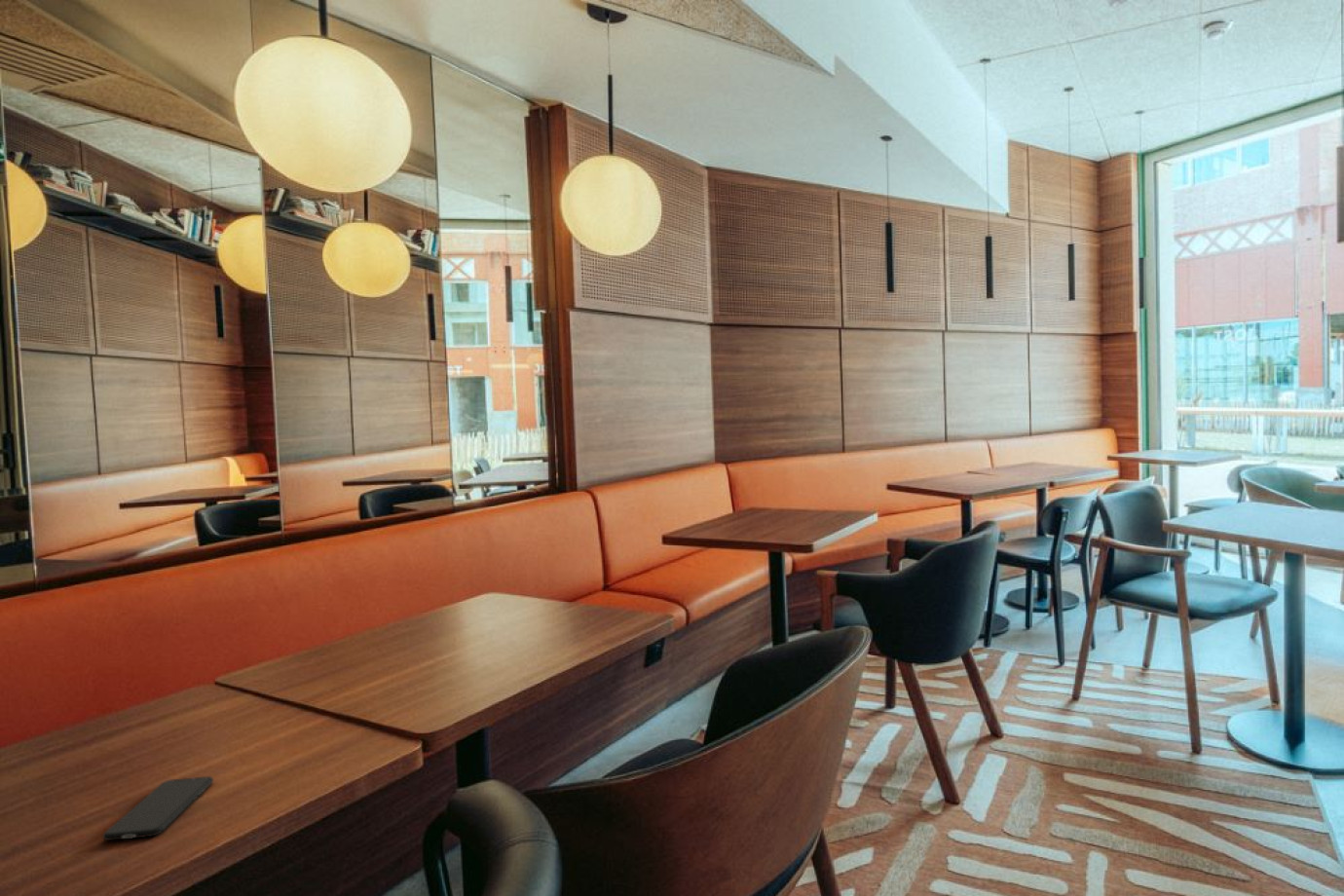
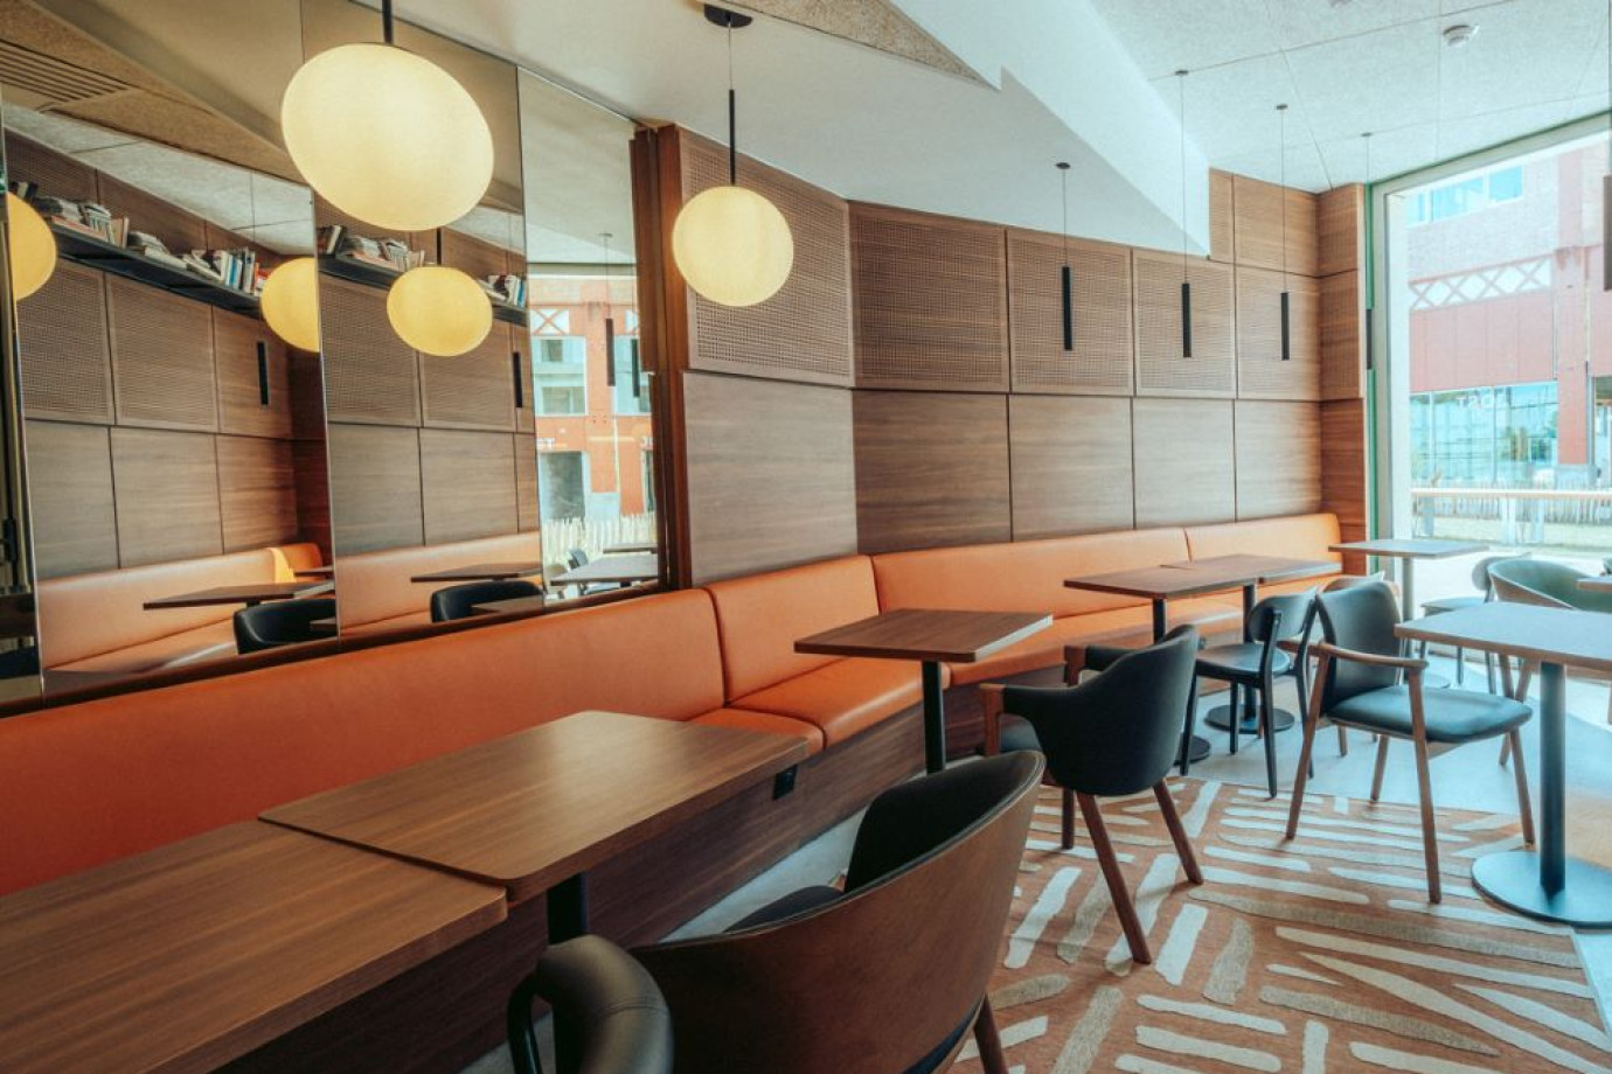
- smartphone (162, 805)
